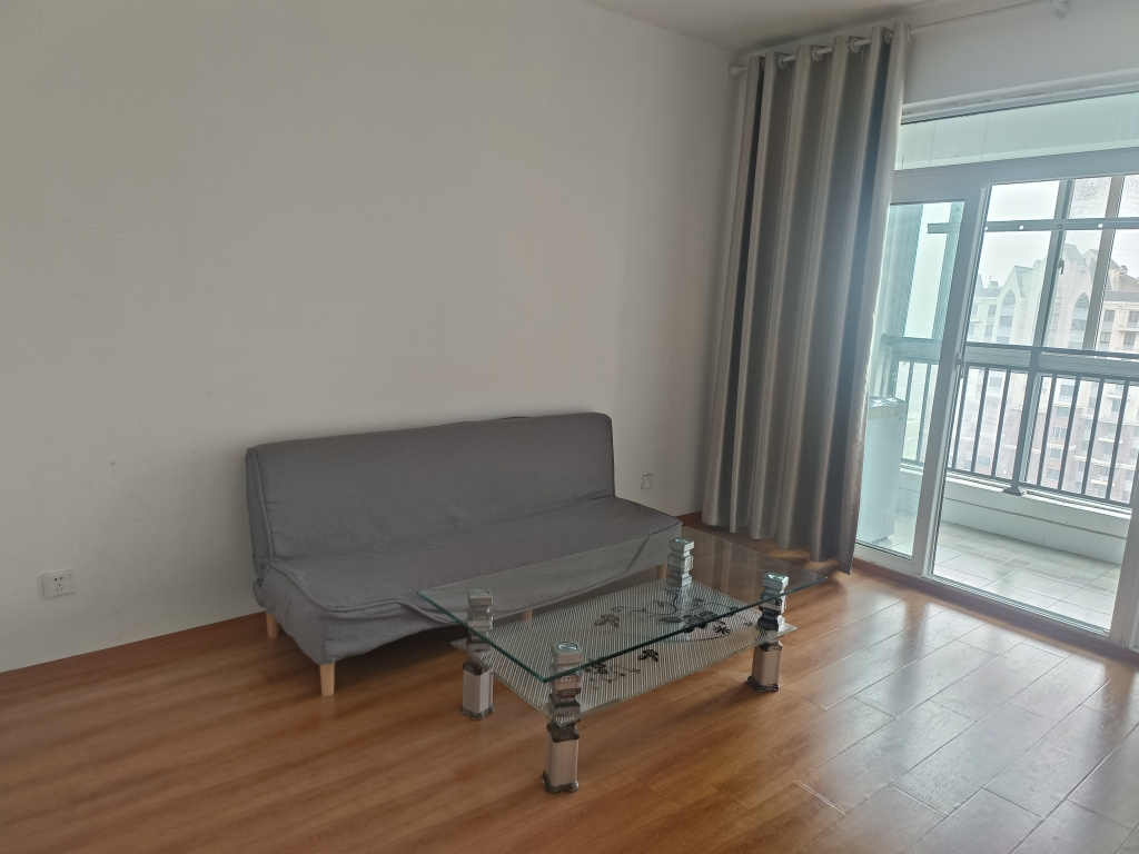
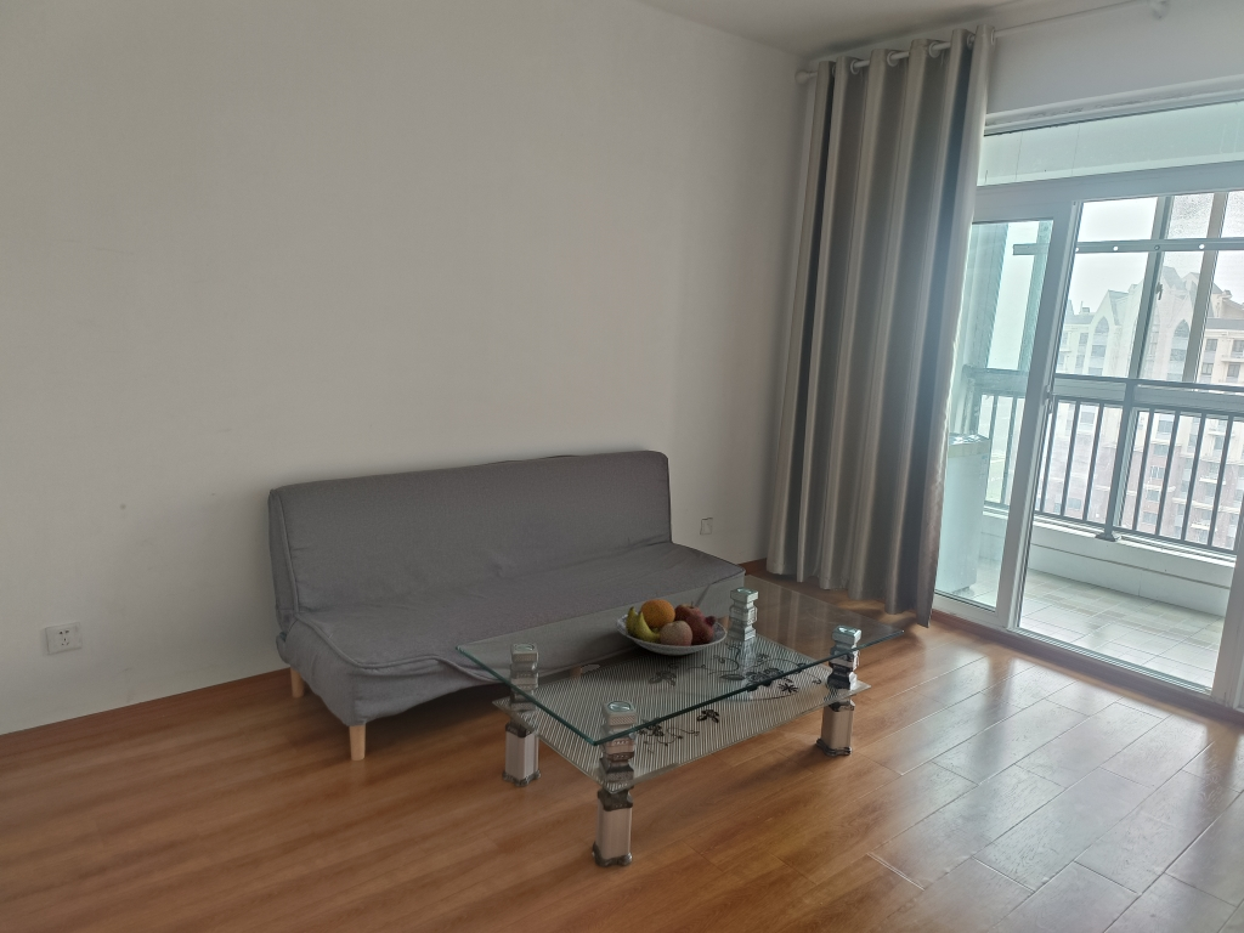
+ fruit bowl (671, 622)
